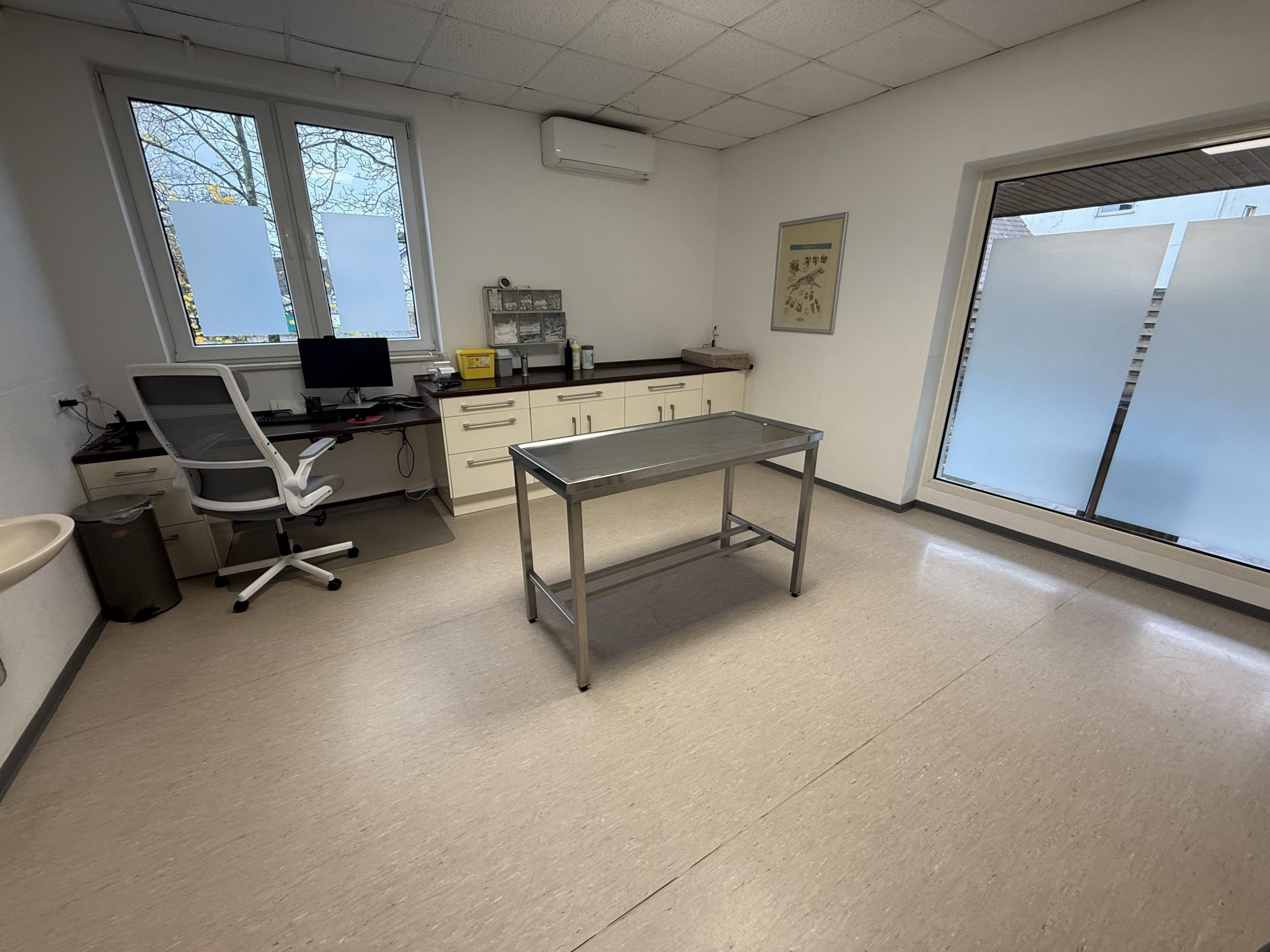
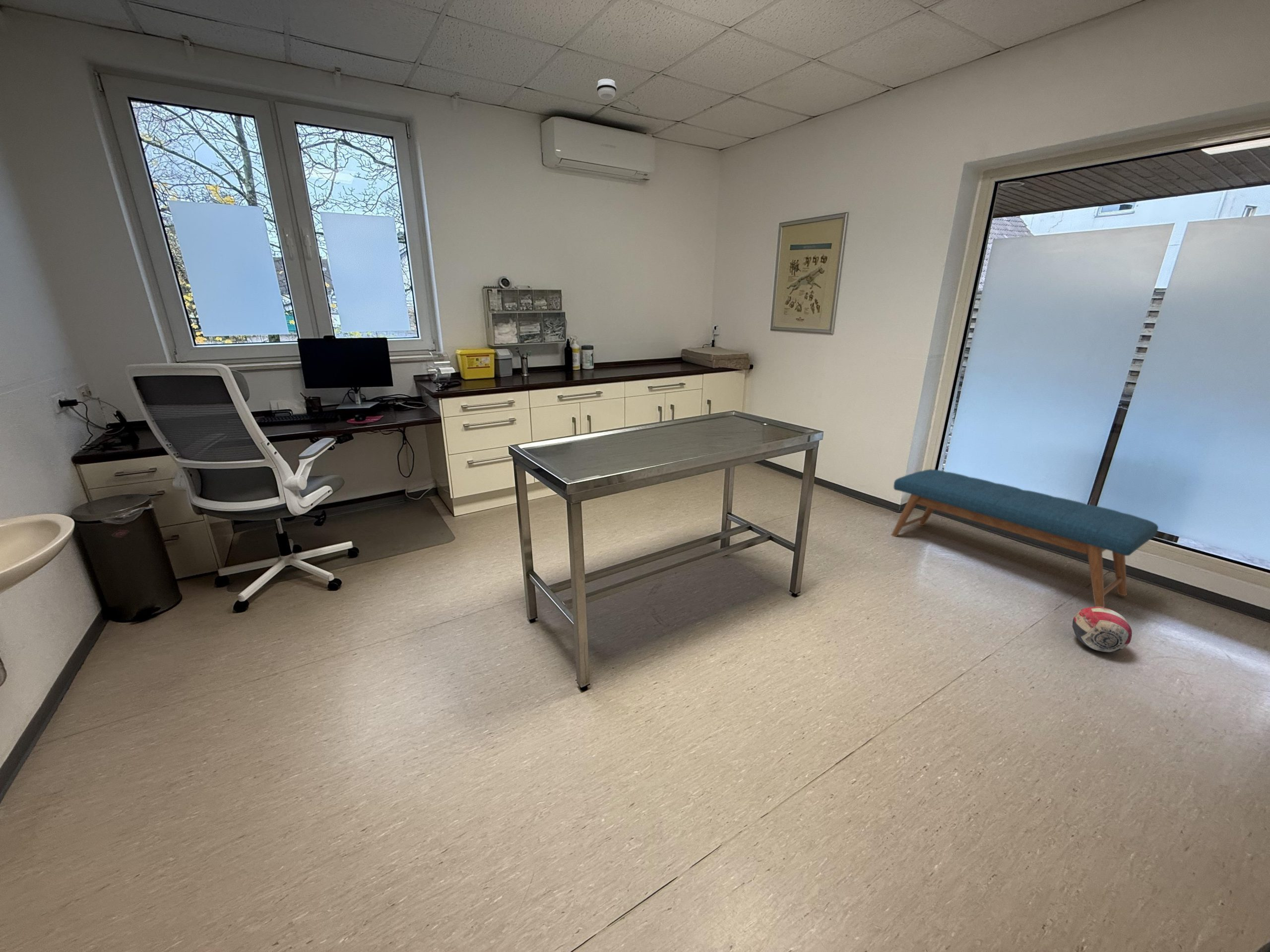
+ bench (1003, 528)
+ smoke detector (606, 89)
+ ball (1096, 628)
